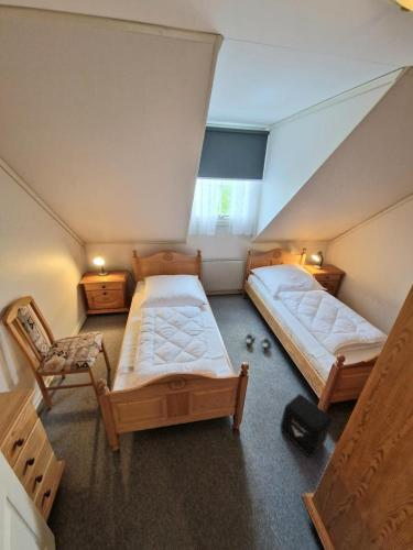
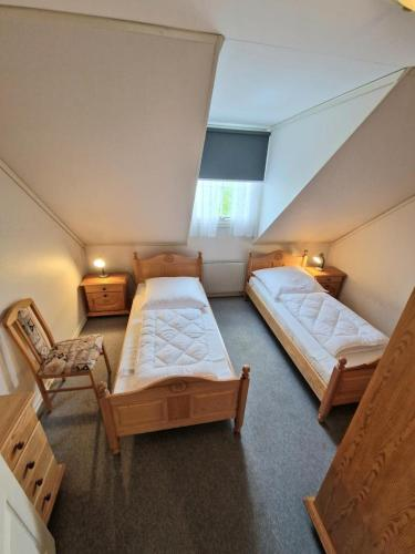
- air purifier (303, 424)
- slippers (253, 338)
